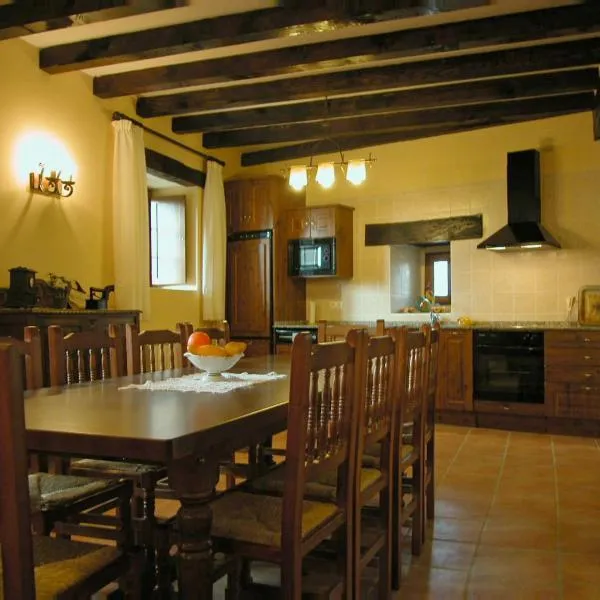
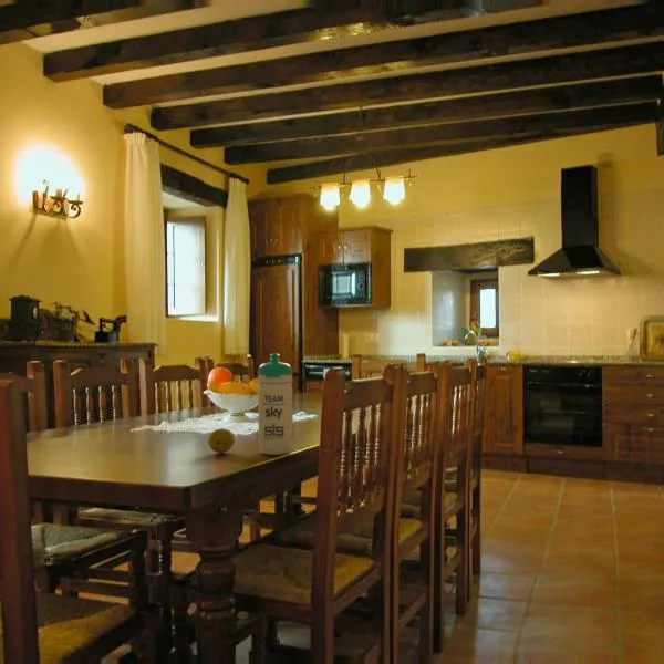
+ water bottle (274, 403)
+ fruit (221, 440)
